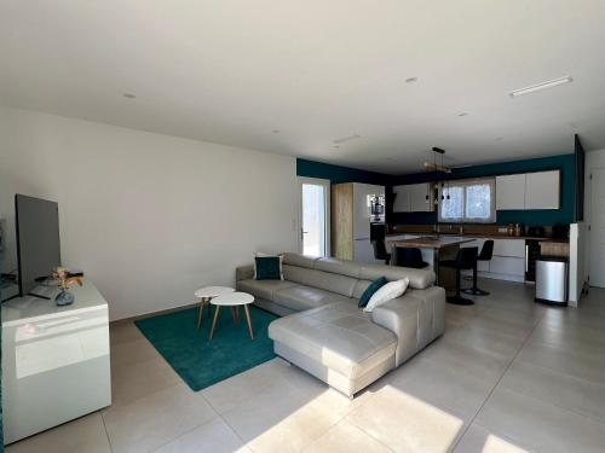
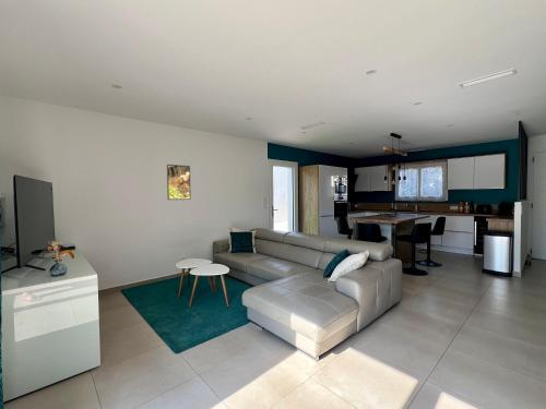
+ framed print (179, 182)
